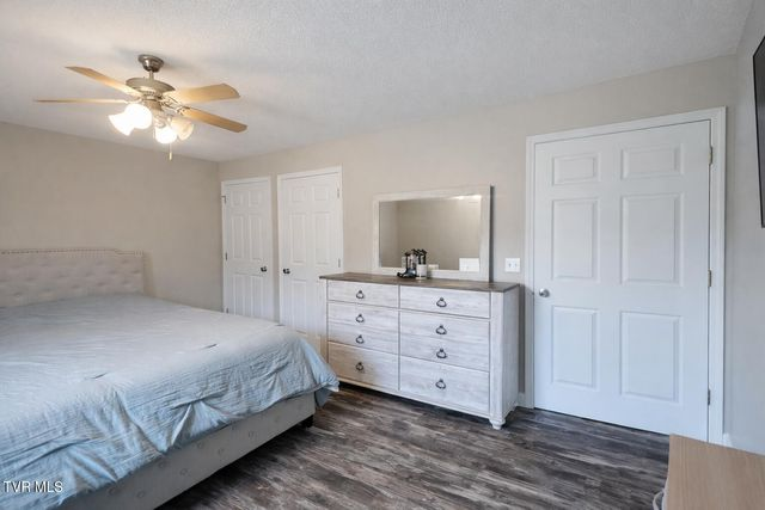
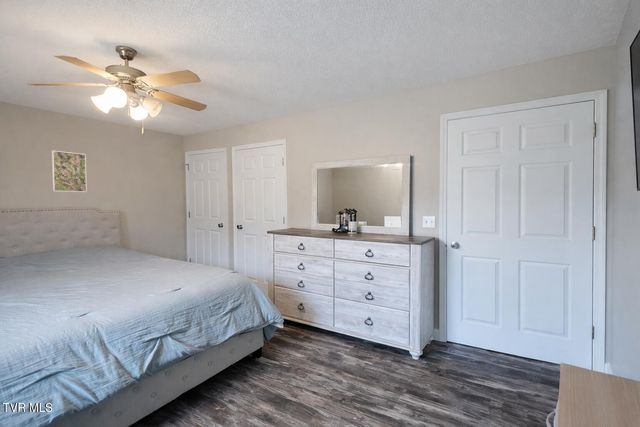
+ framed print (69, 172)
